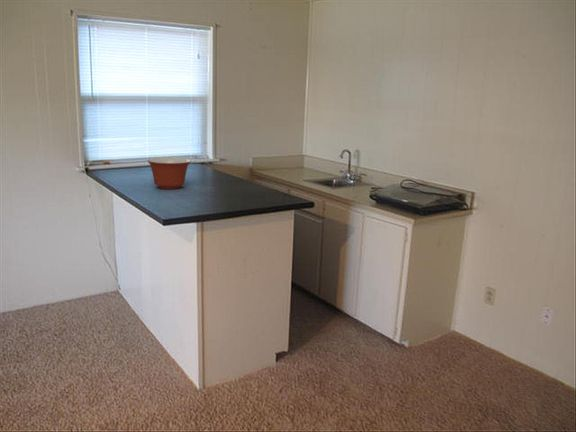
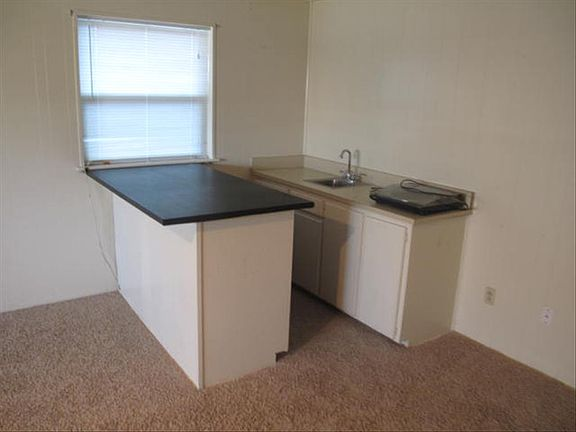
- mixing bowl (169, 173)
